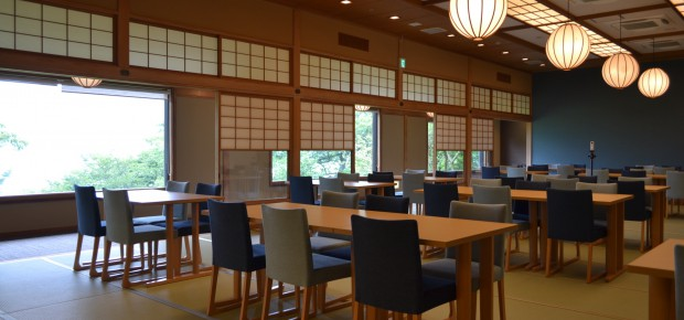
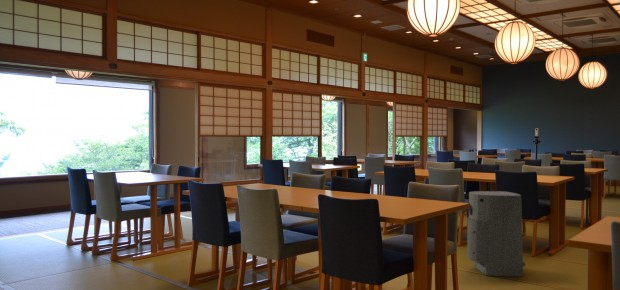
+ air purifier (494, 232)
